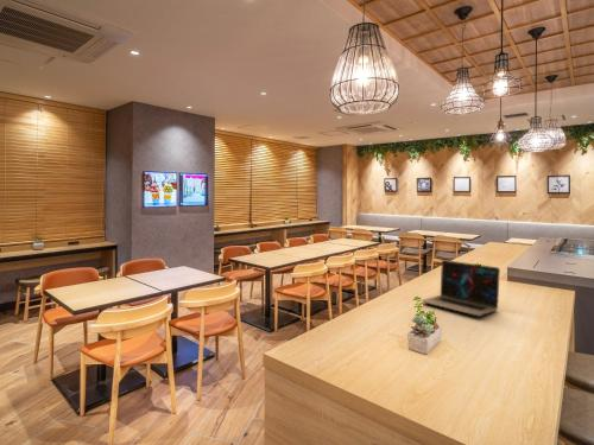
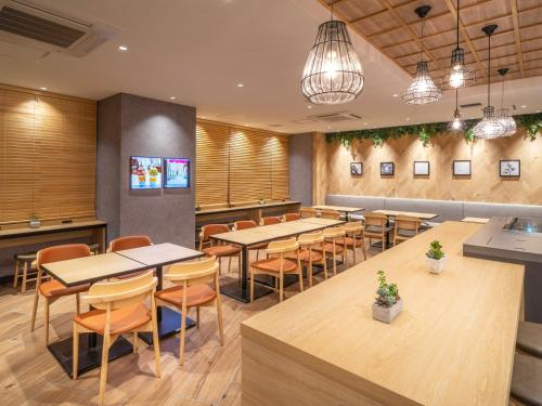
- laptop (459, 286)
